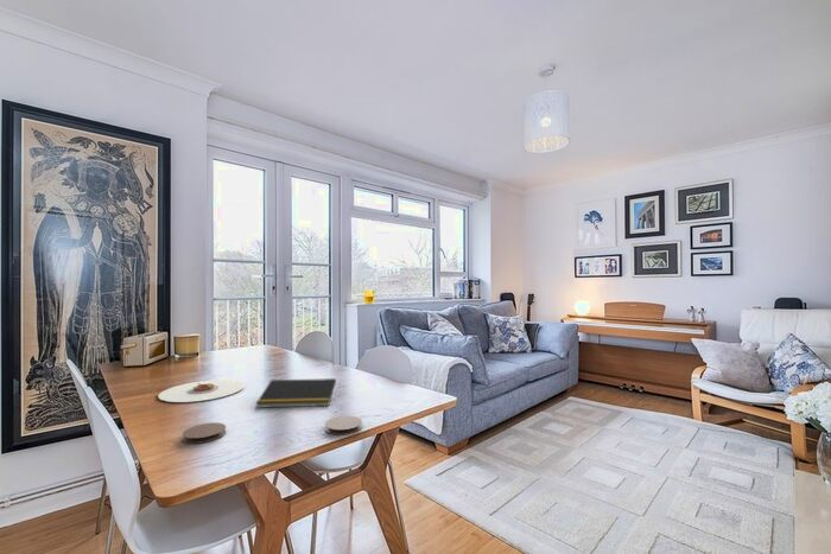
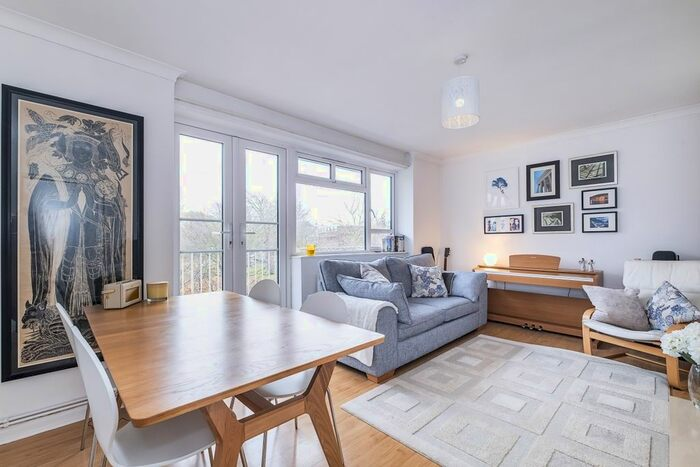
- coaster (343, 425)
- notepad (298, 391)
- plate (203, 387)
- coaster (204, 432)
